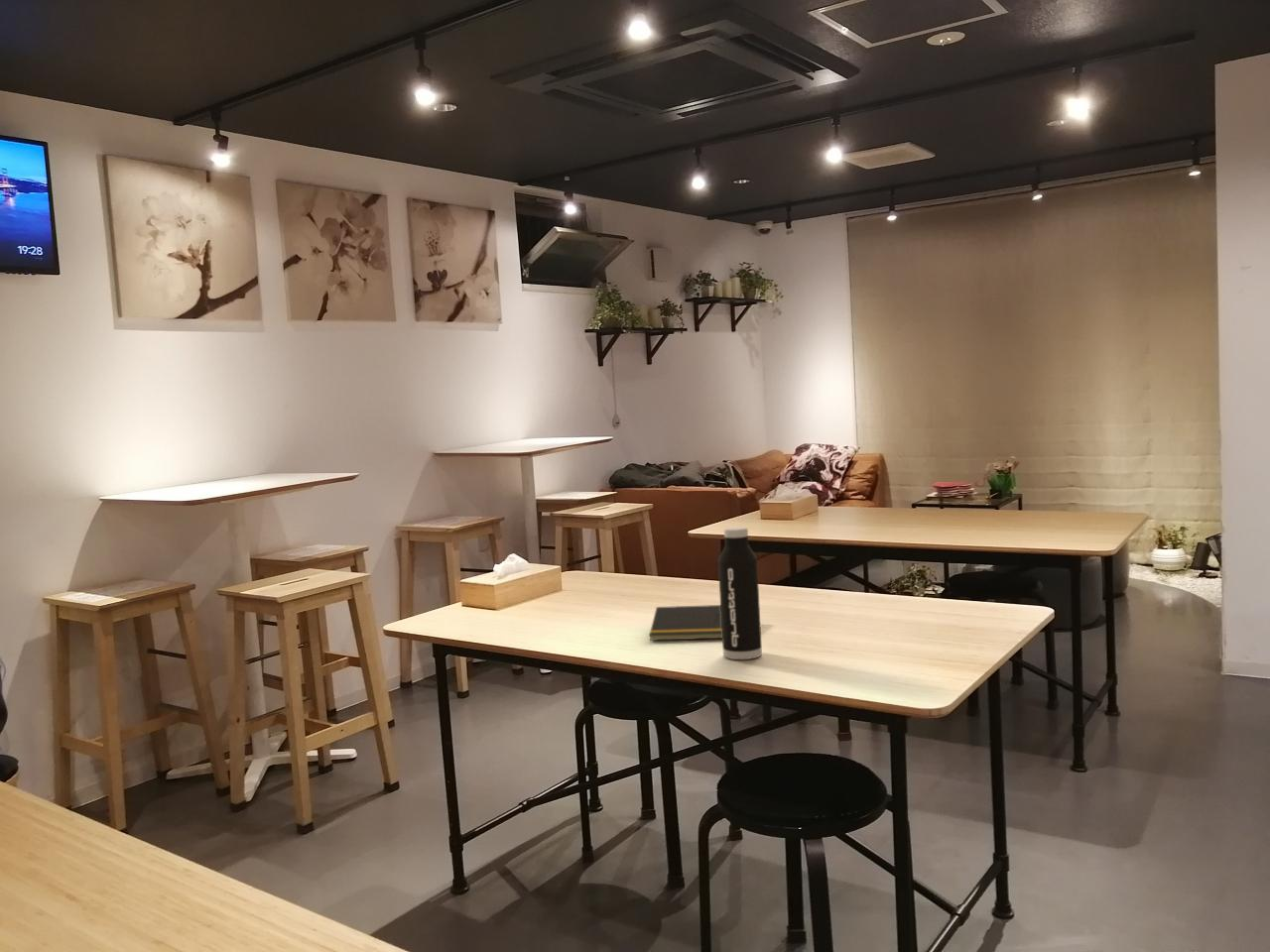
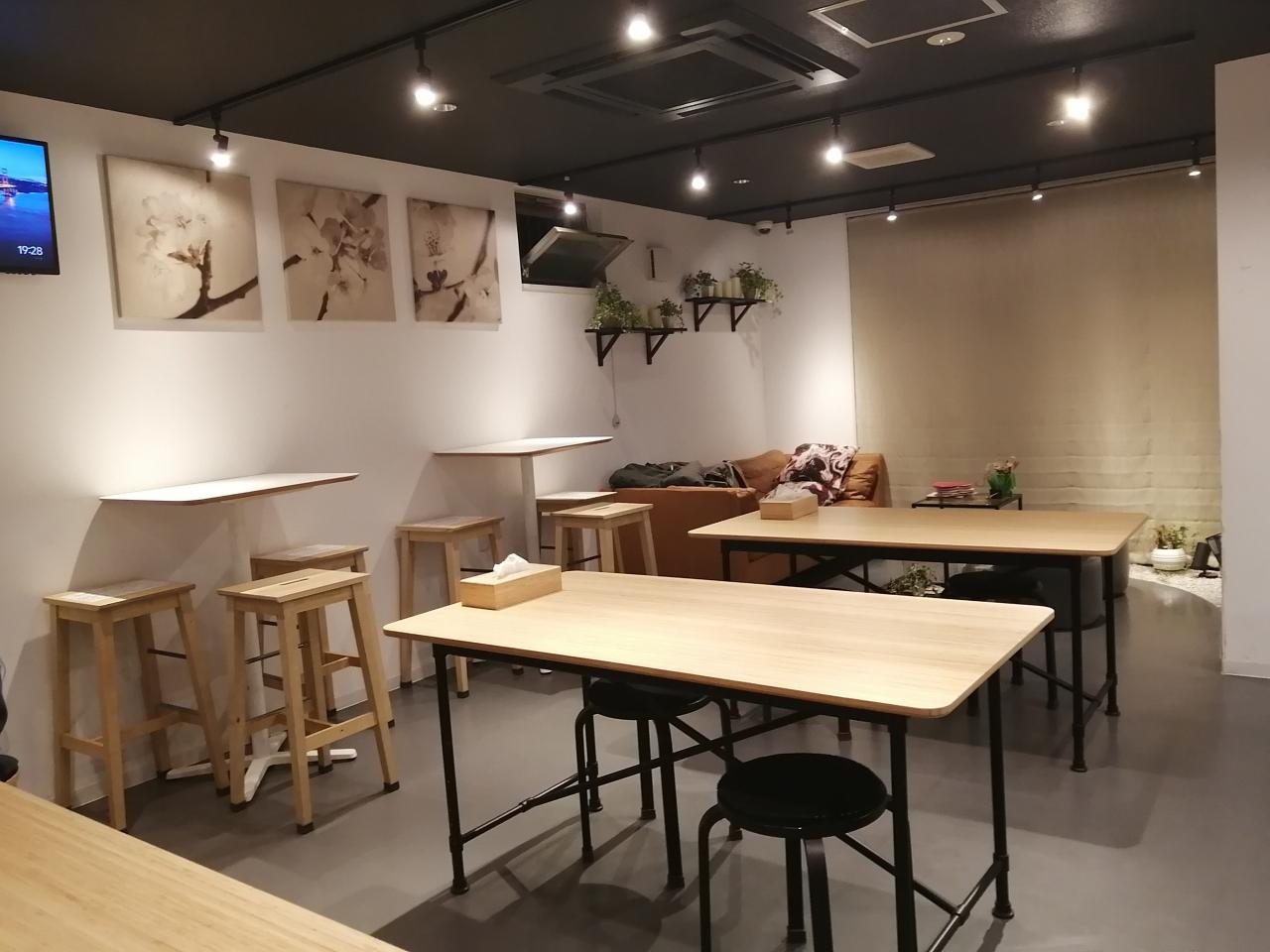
- water bottle (739, 591)
- notepad (699, 621)
